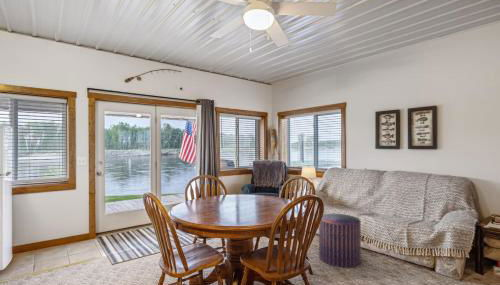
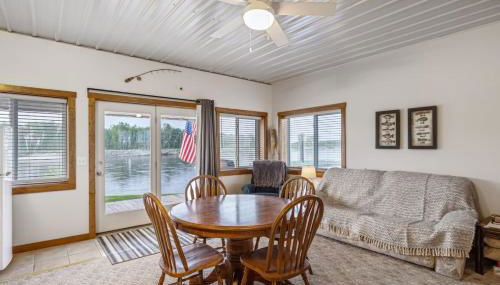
- pouf (339, 238)
